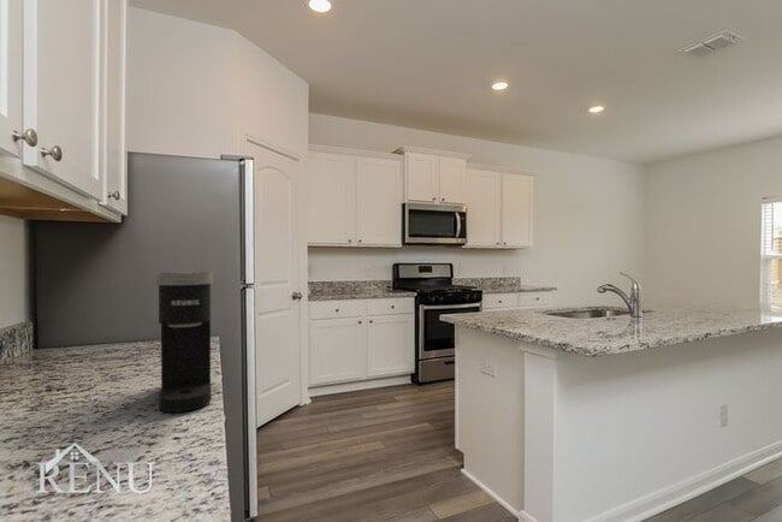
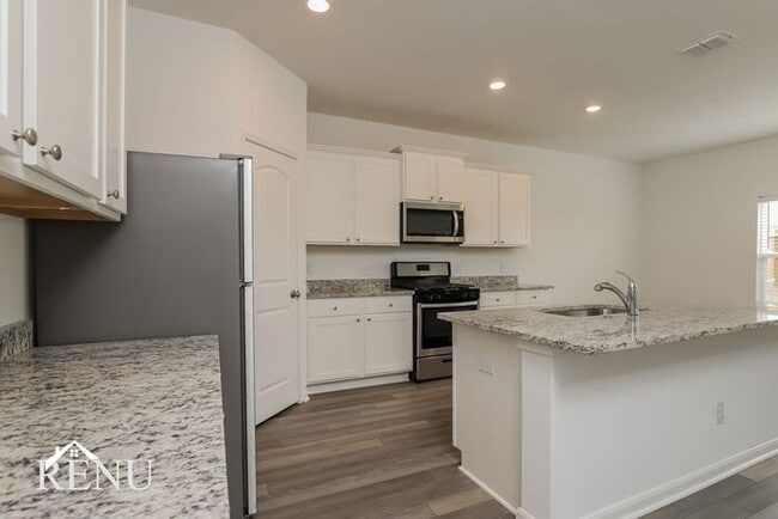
- coffee maker (186, 333)
